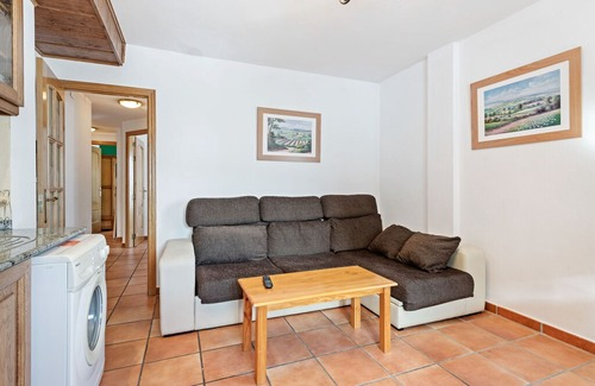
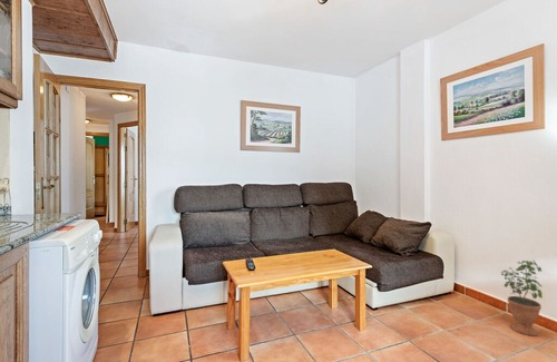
+ potted plant (521, 293)
